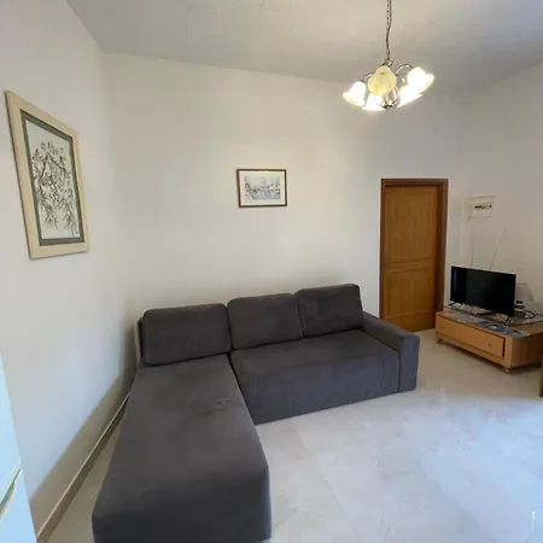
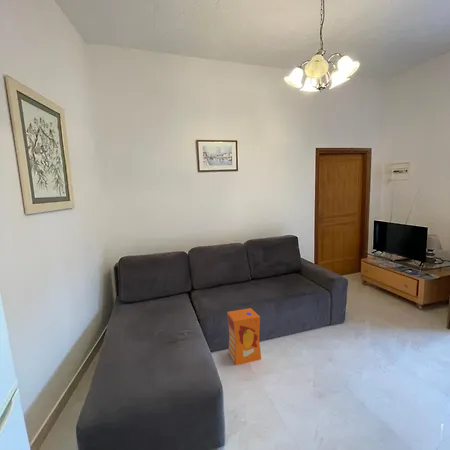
+ carton (243, 335)
